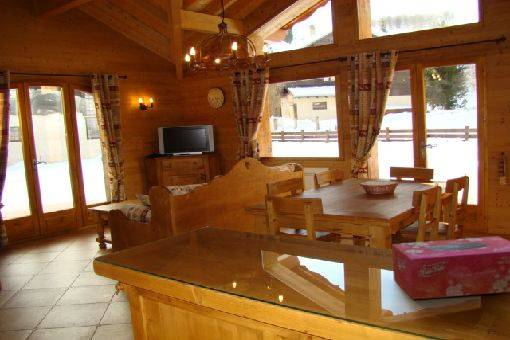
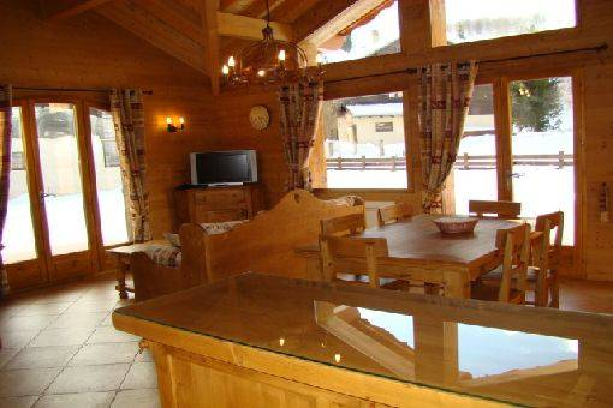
- tissue box (457, 265)
